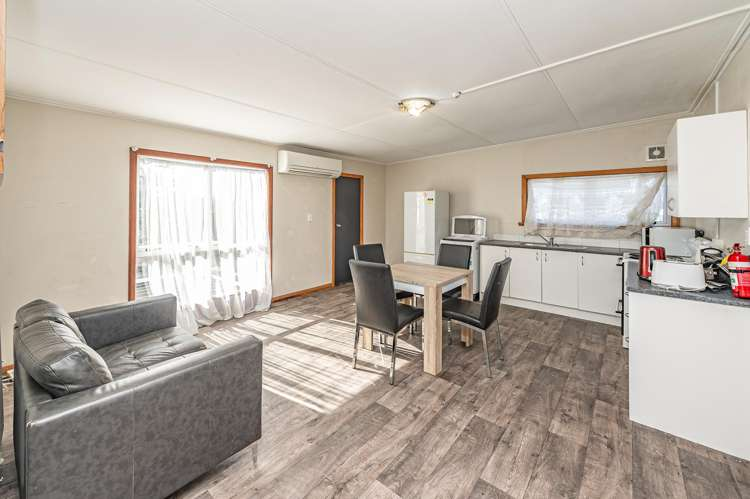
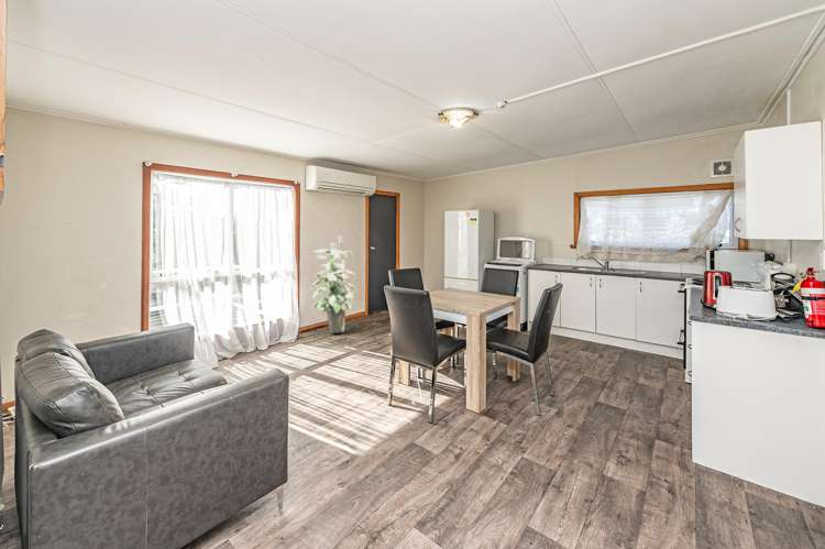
+ indoor plant (332, 287)
